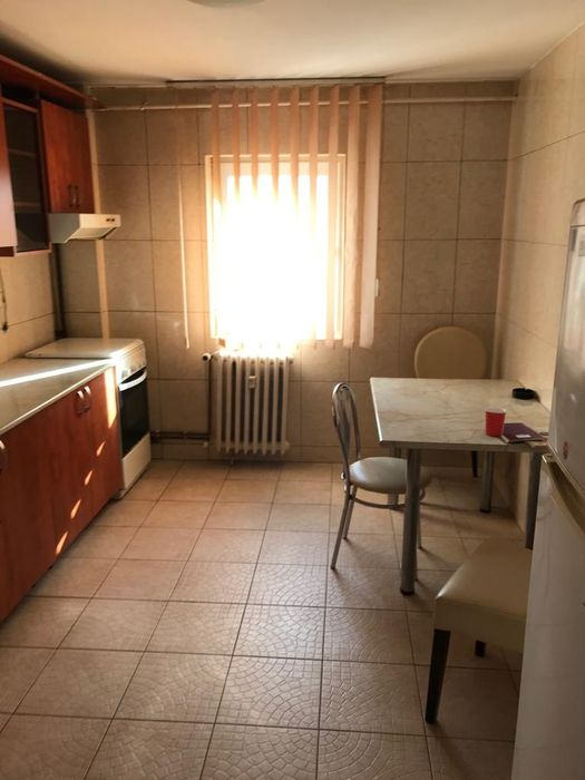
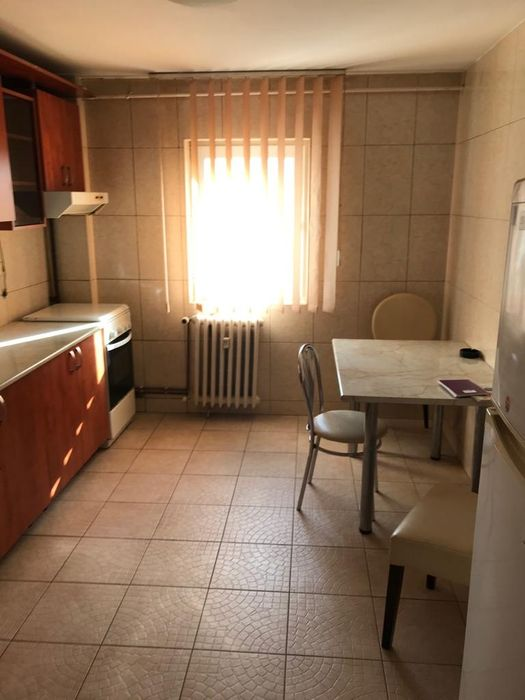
- mug (495, 420)
